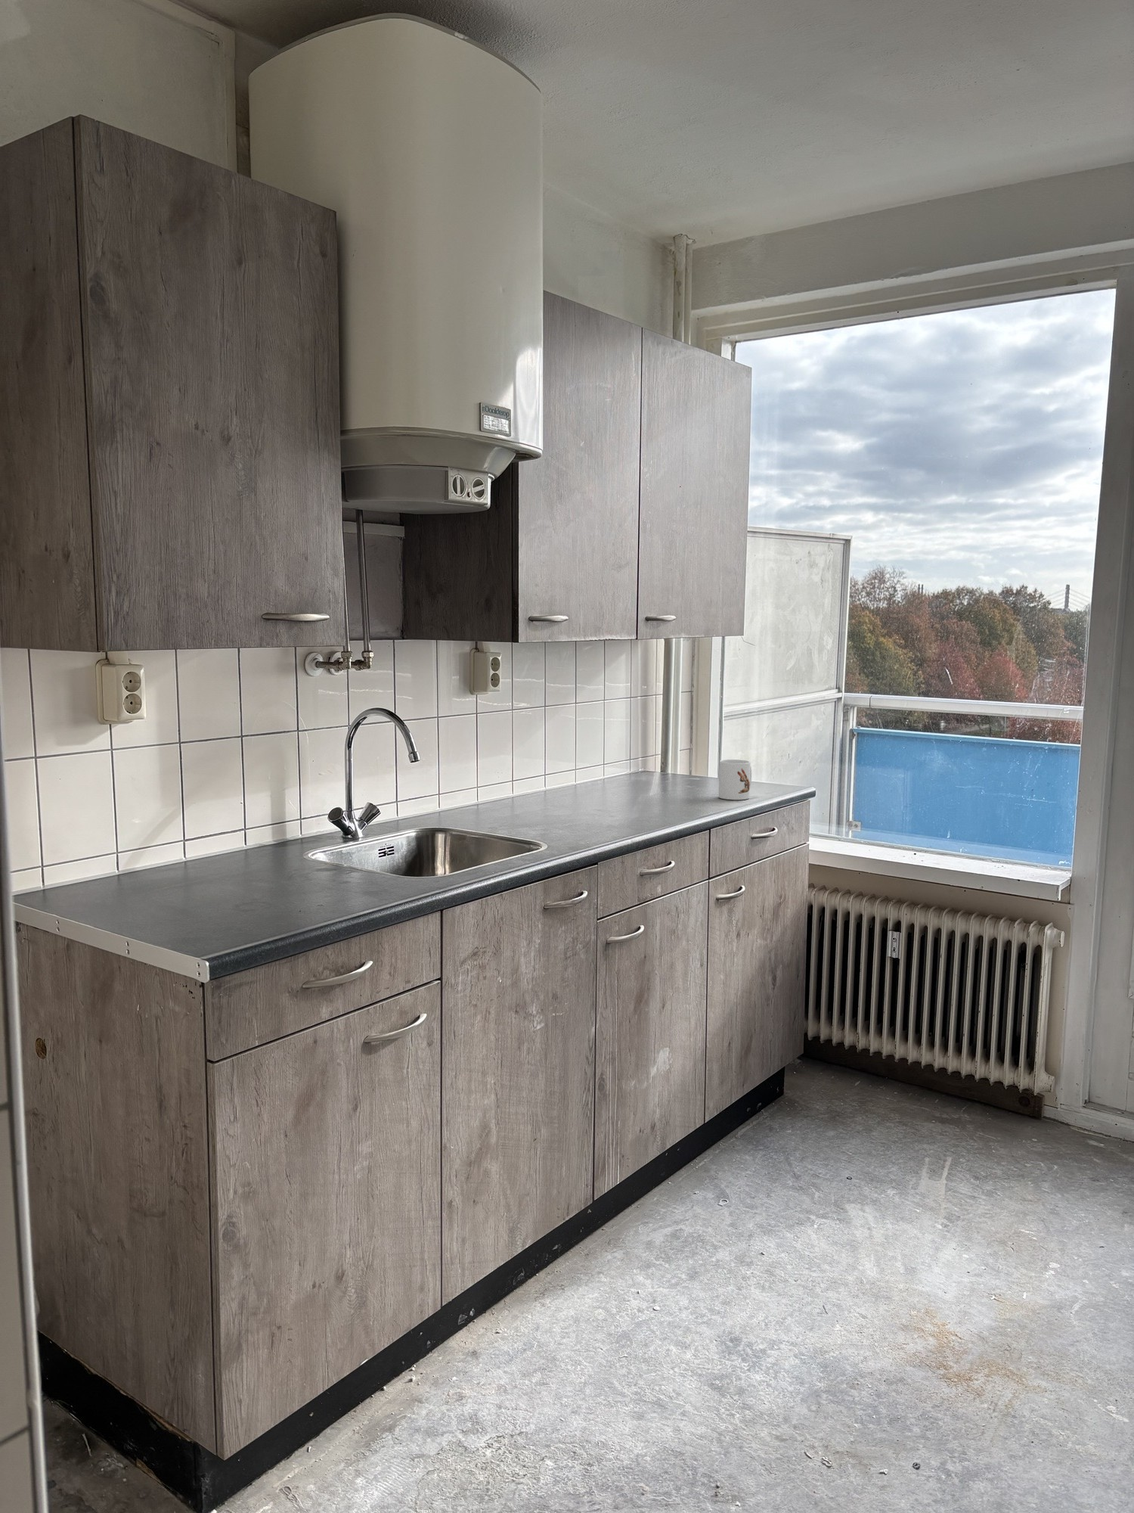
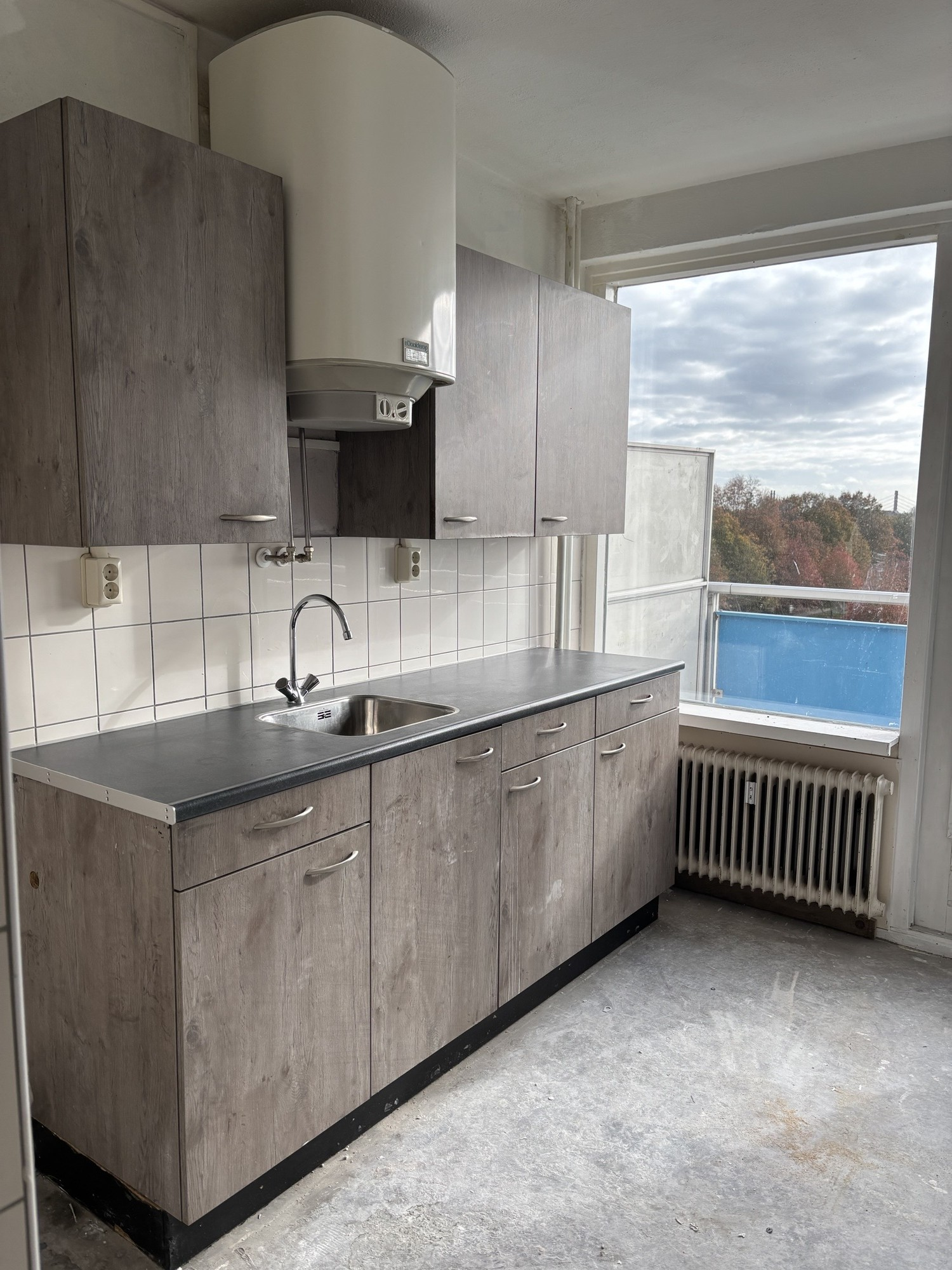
- mug (737, 778)
